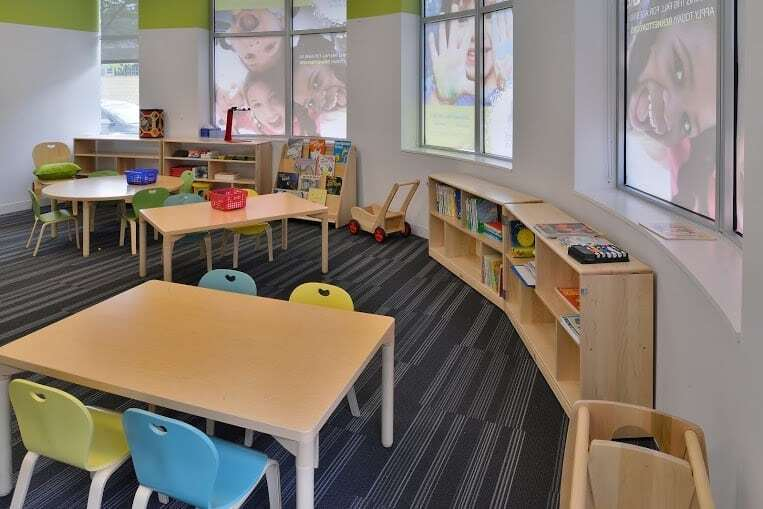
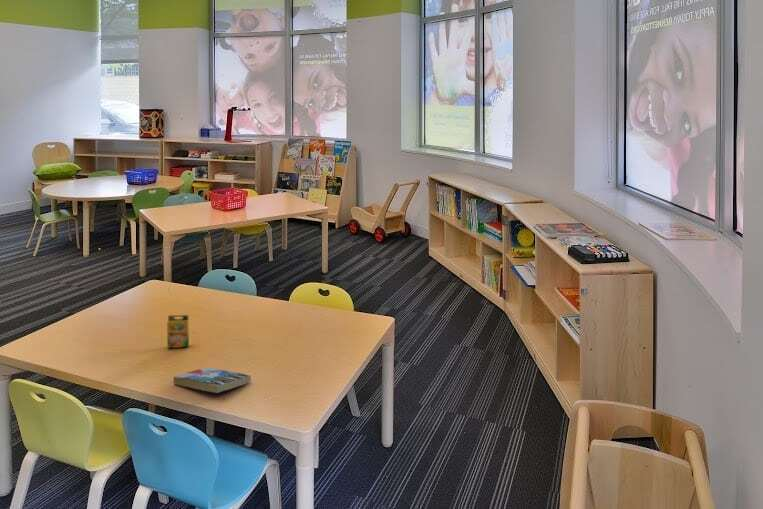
+ book (212, 378)
+ crayon box (178, 331)
